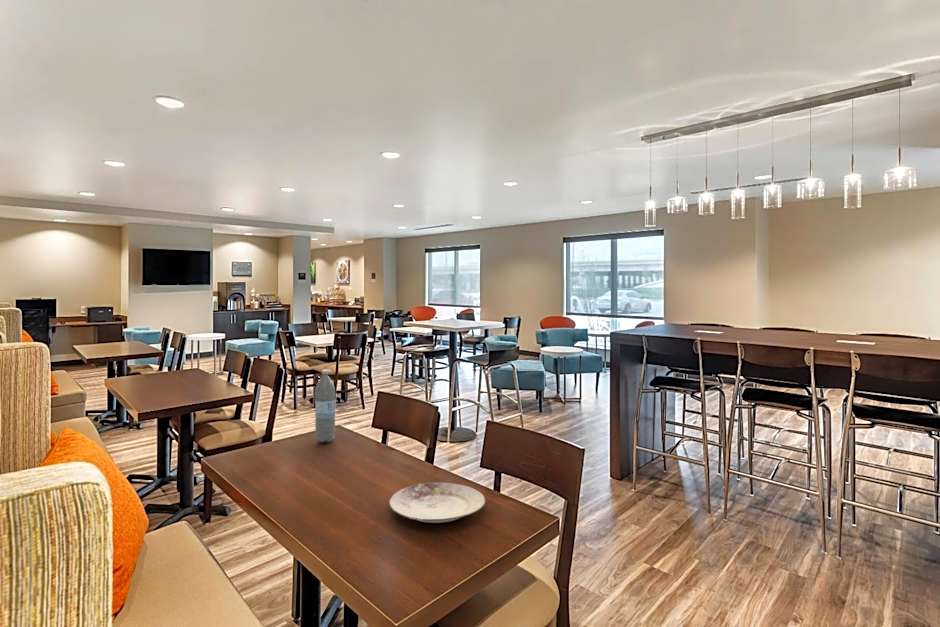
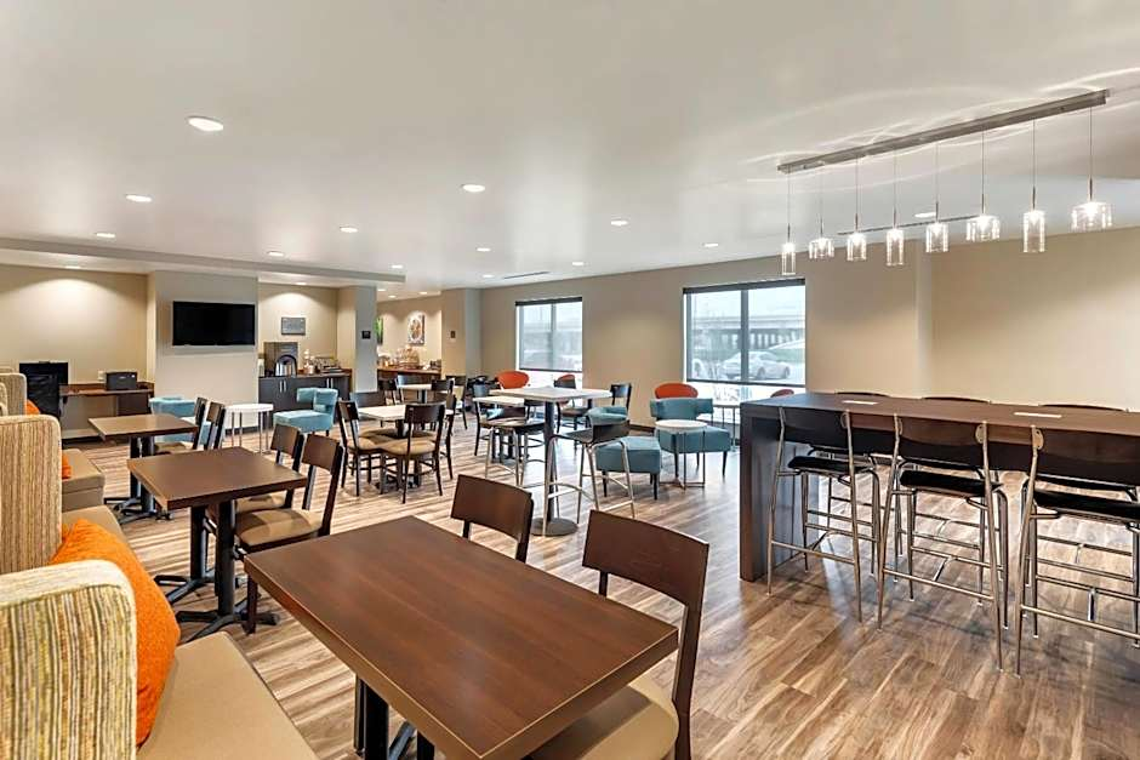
- water bottle (325, 406)
- plate (437, 504)
